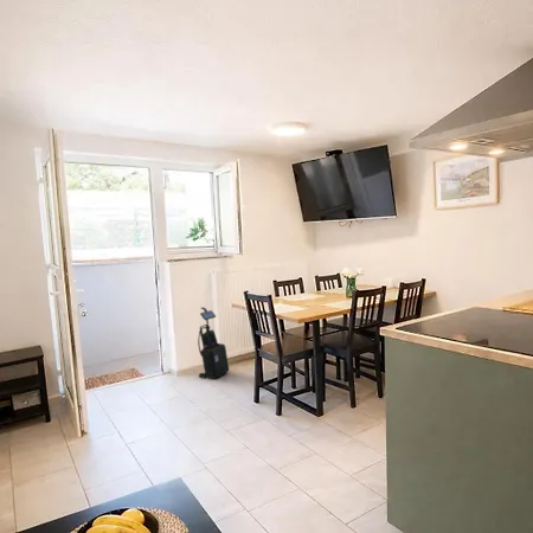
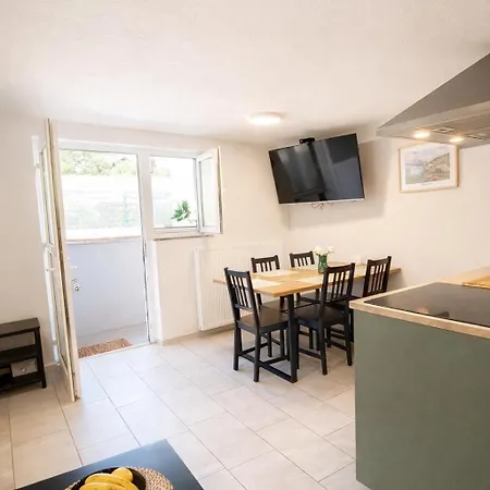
- vacuum cleaner (210, 341)
